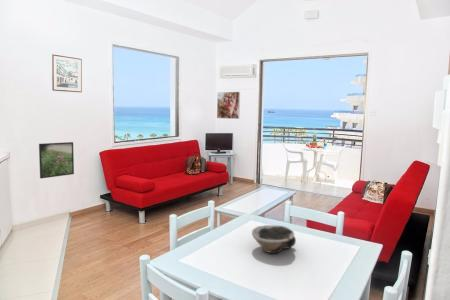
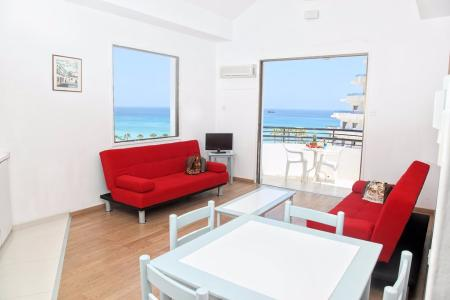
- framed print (57, 159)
- bowl (274, 240)
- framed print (228, 105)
